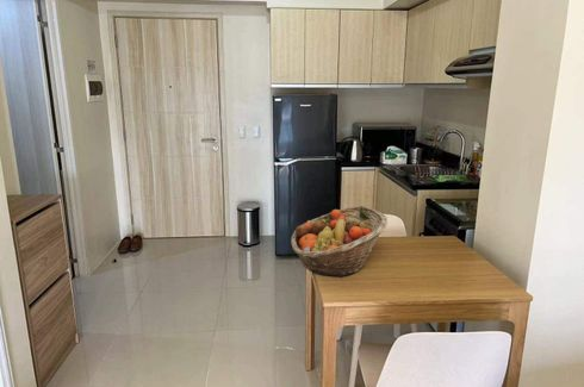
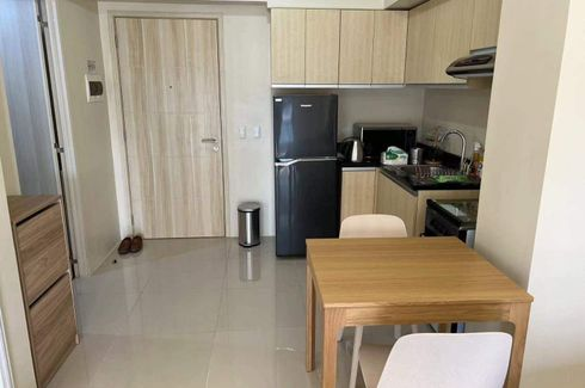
- fruit basket (337, 237)
